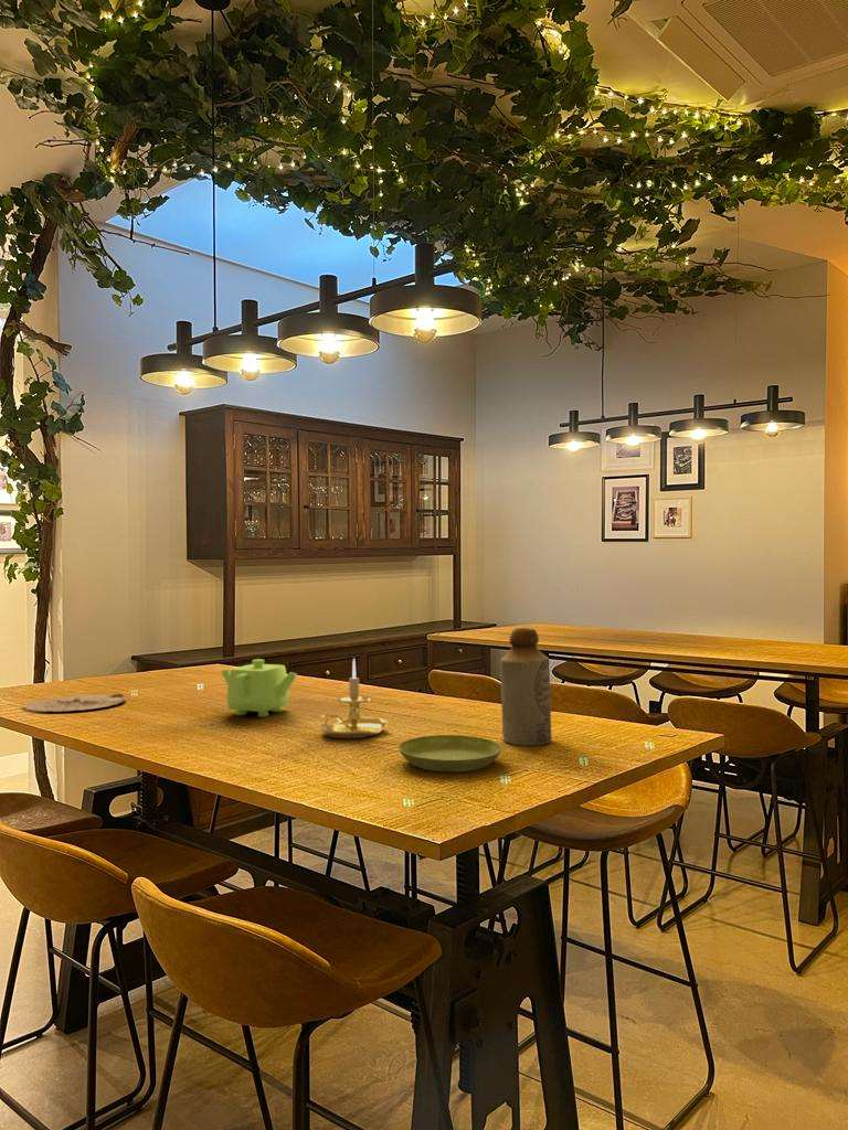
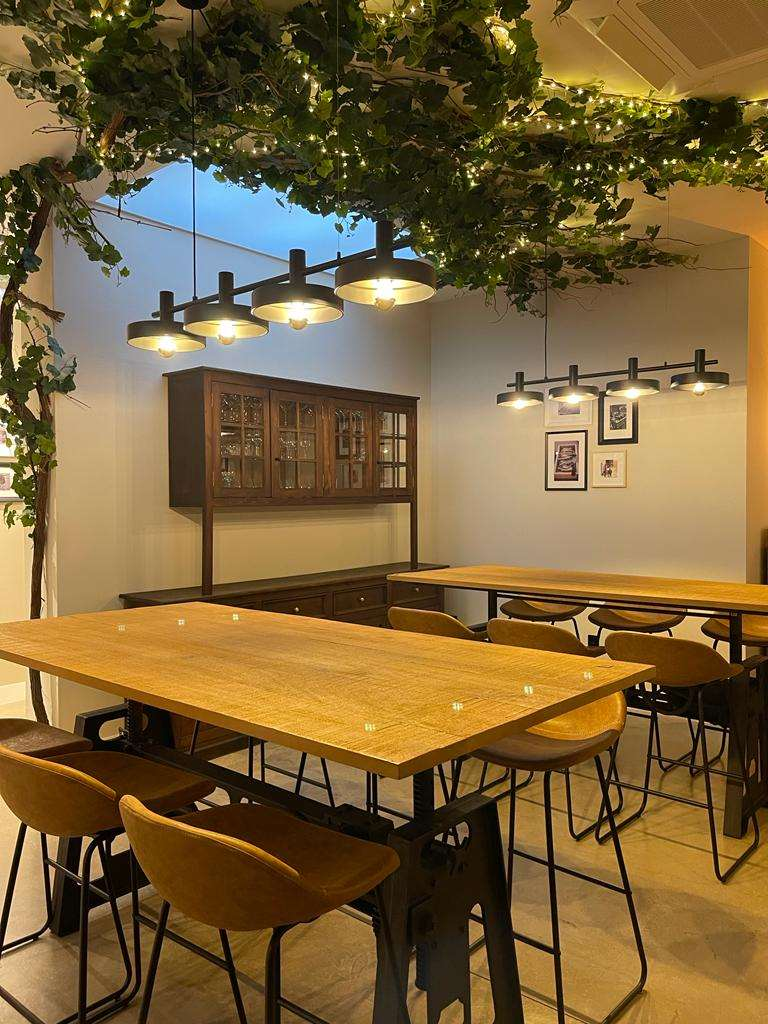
- plate (76, 701)
- saucer (449, 754)
- teapot (258, 685)
- candle holder (350, 695)
- bottle (526, 684)
